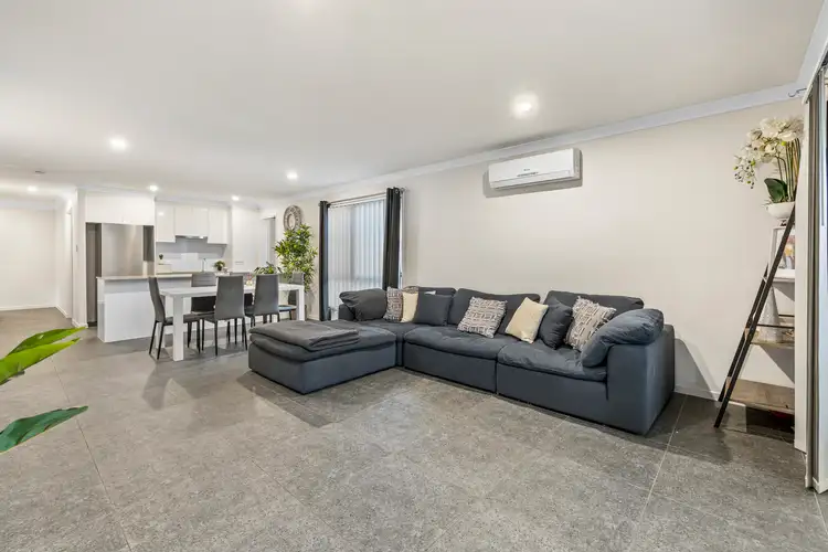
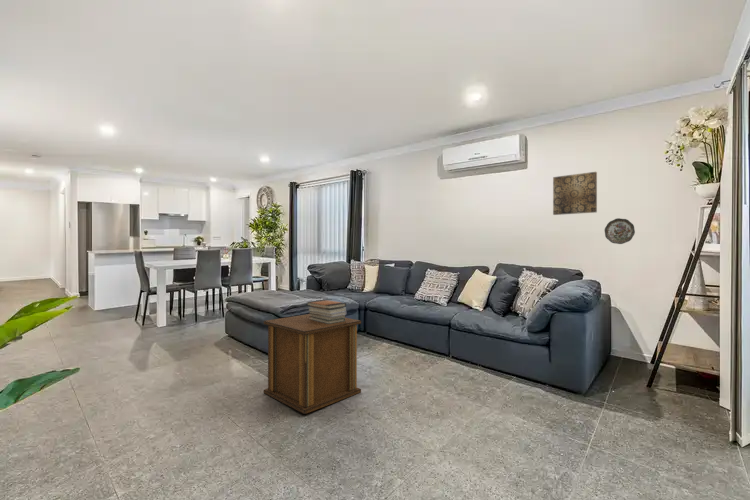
+ side table (312, 356)
+ wall art (574, 194)
+ book stack (326, 311)
+ decorative plate (619, 231)
